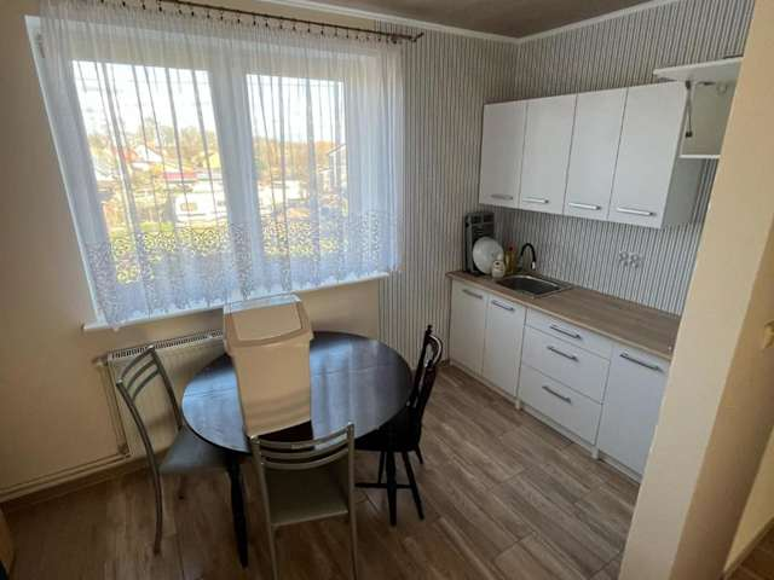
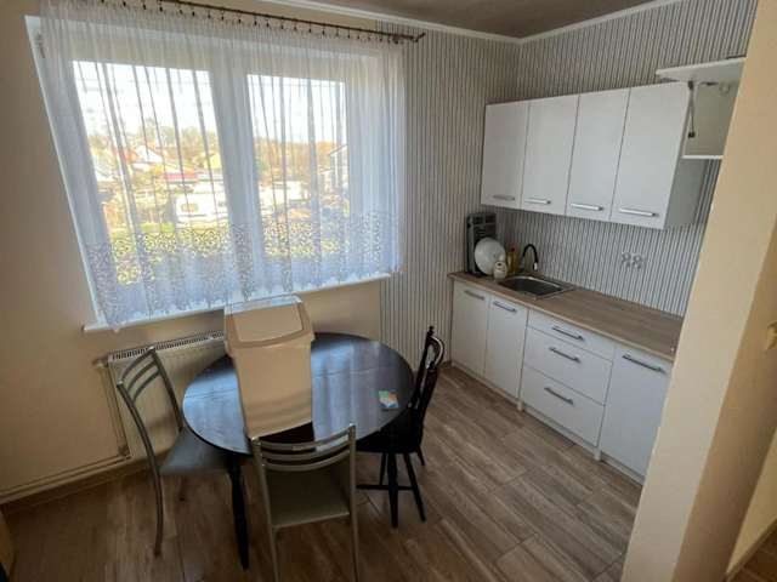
+ smartphone (387, 399)
